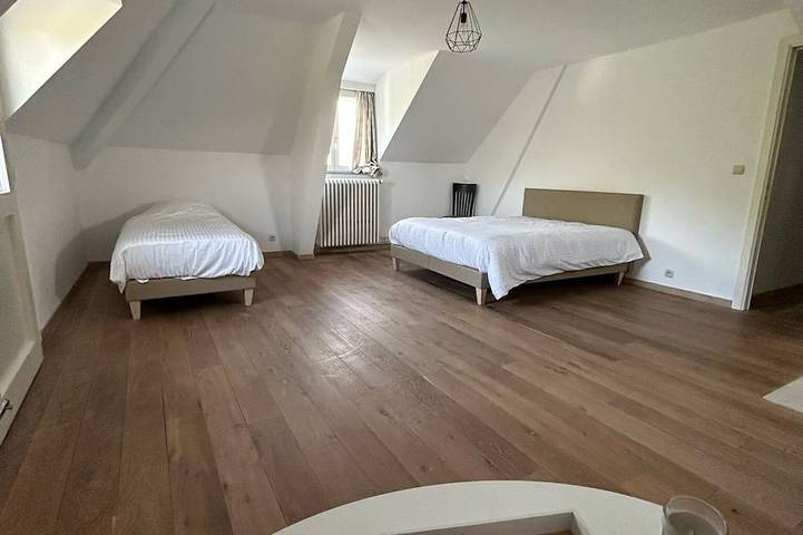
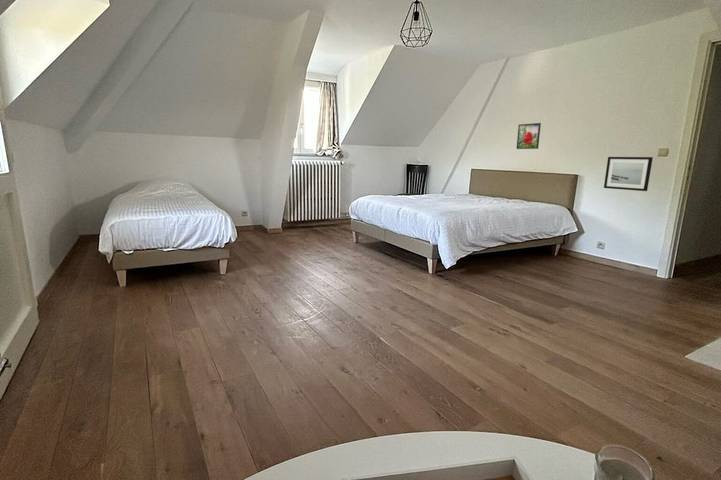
+ wall art (627, 173)
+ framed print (528, 136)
